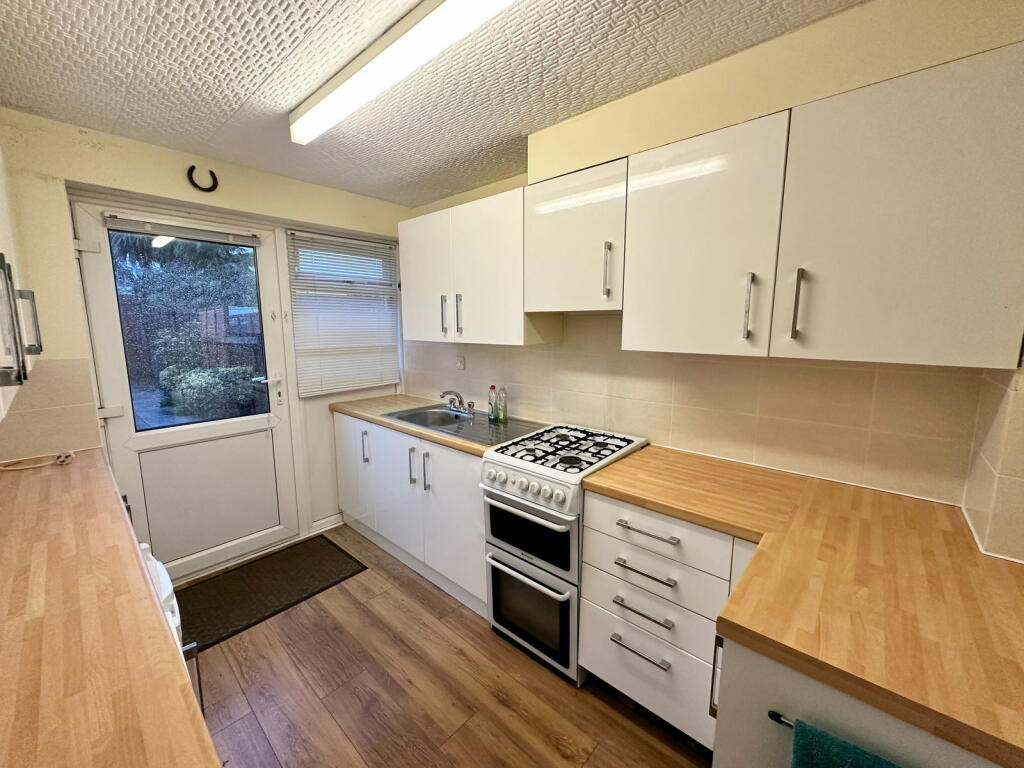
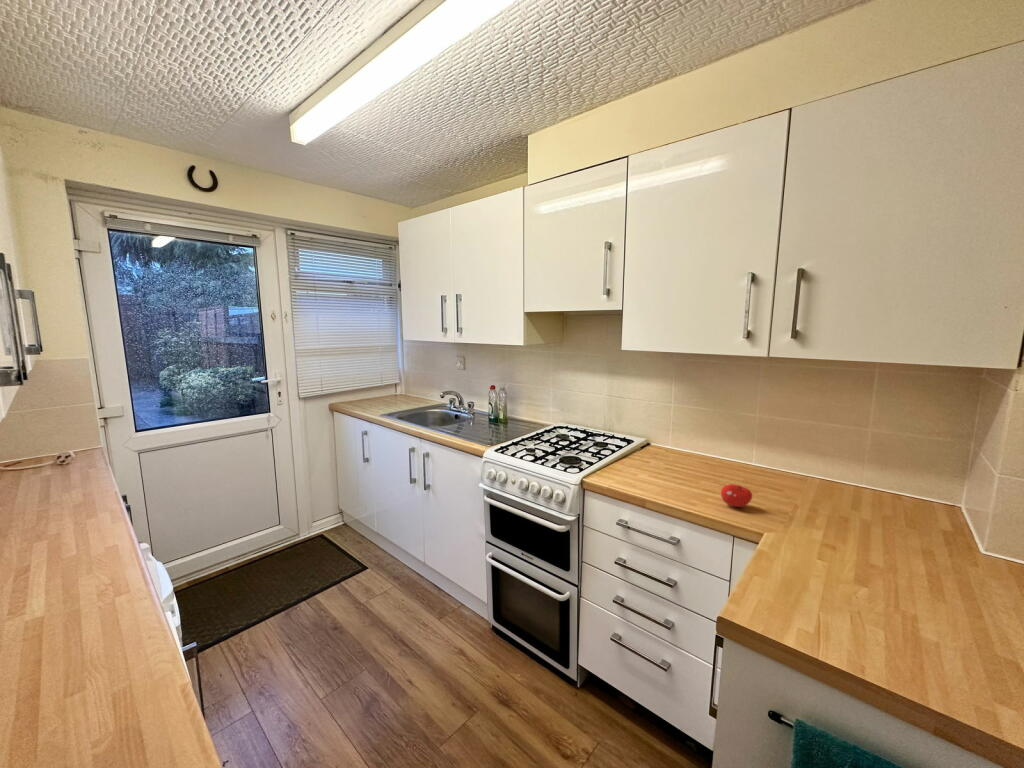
+ fruit (736, 494)
